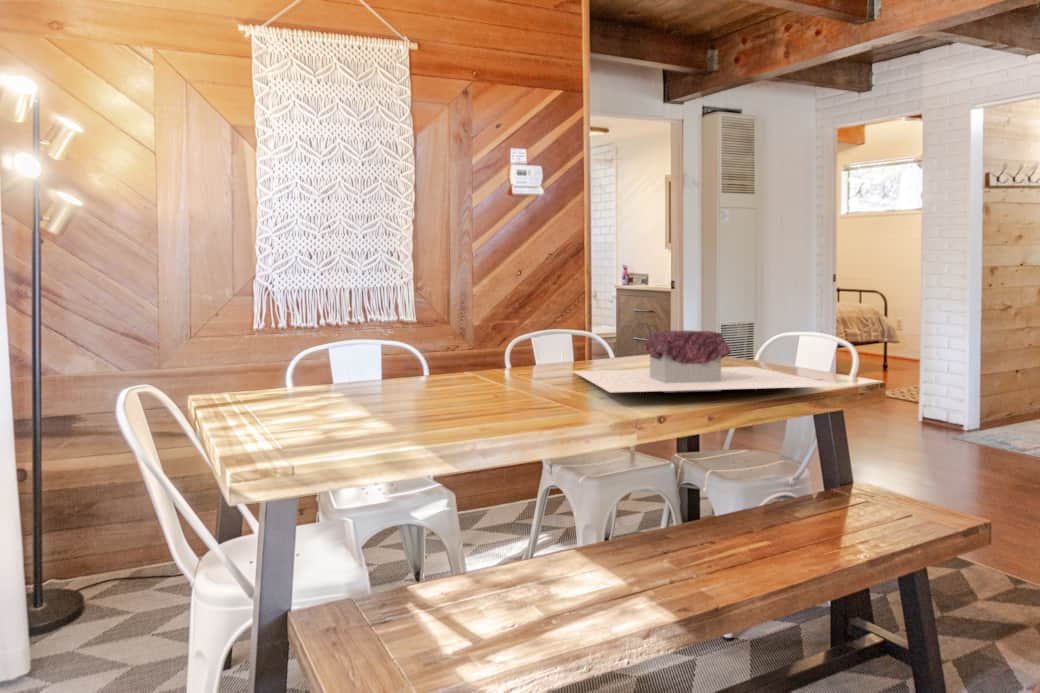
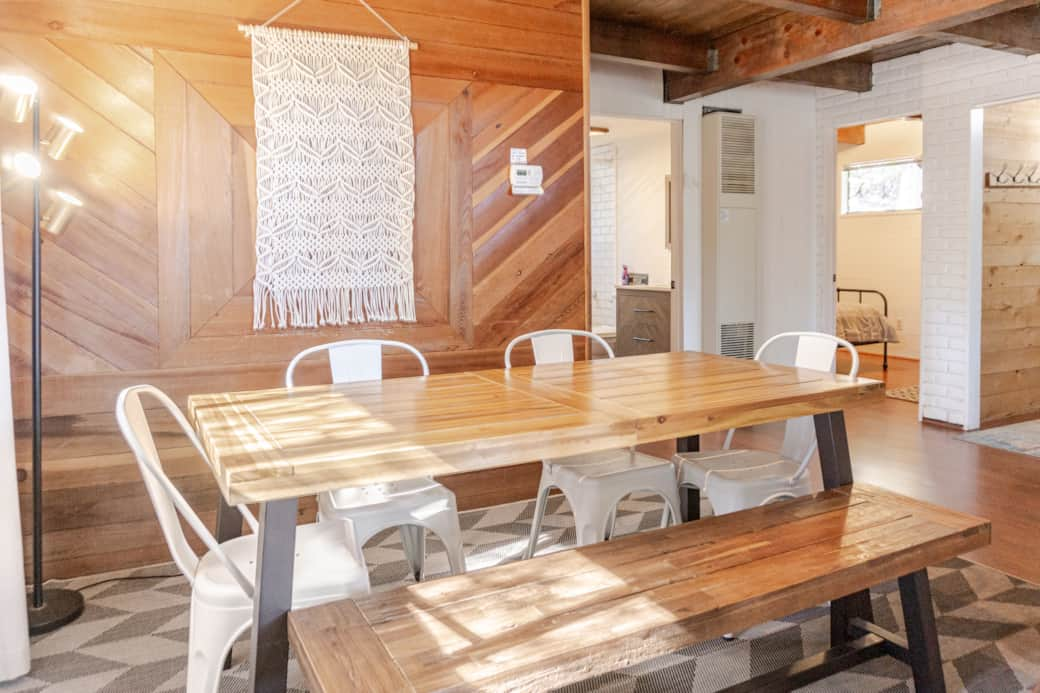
- plant (691, 358)
